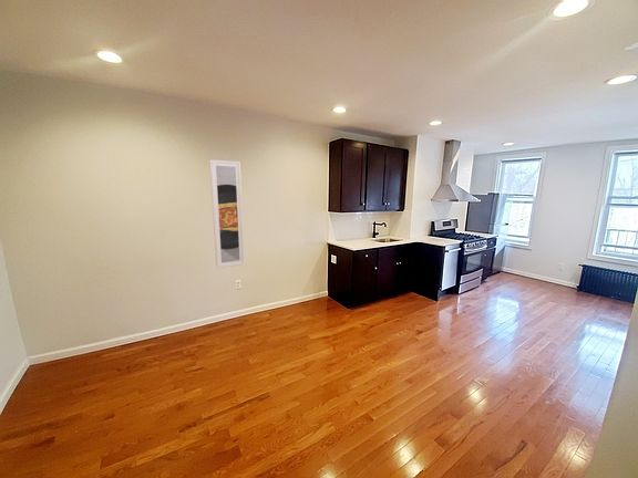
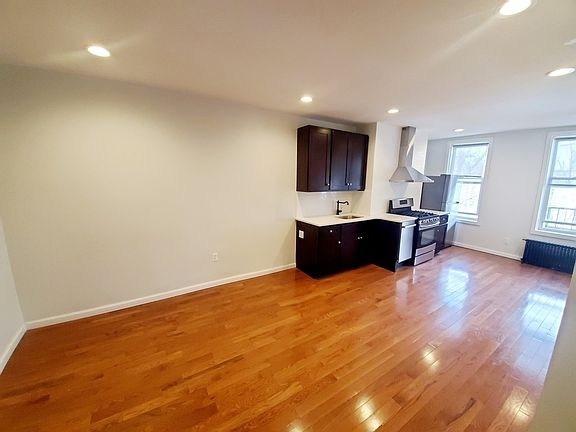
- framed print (228, 215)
